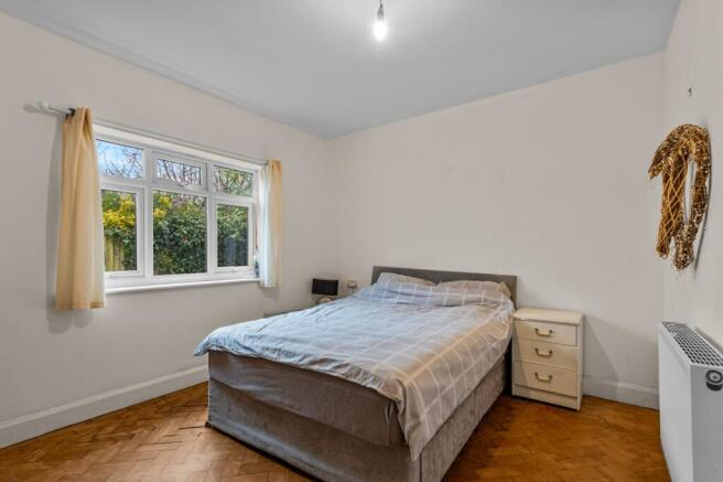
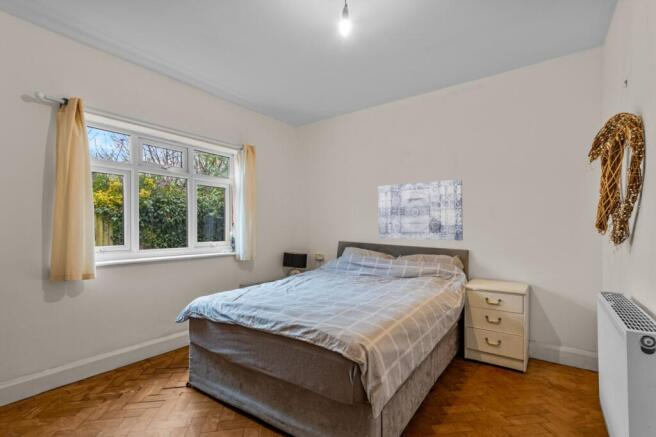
+ wall art (417, 211)
